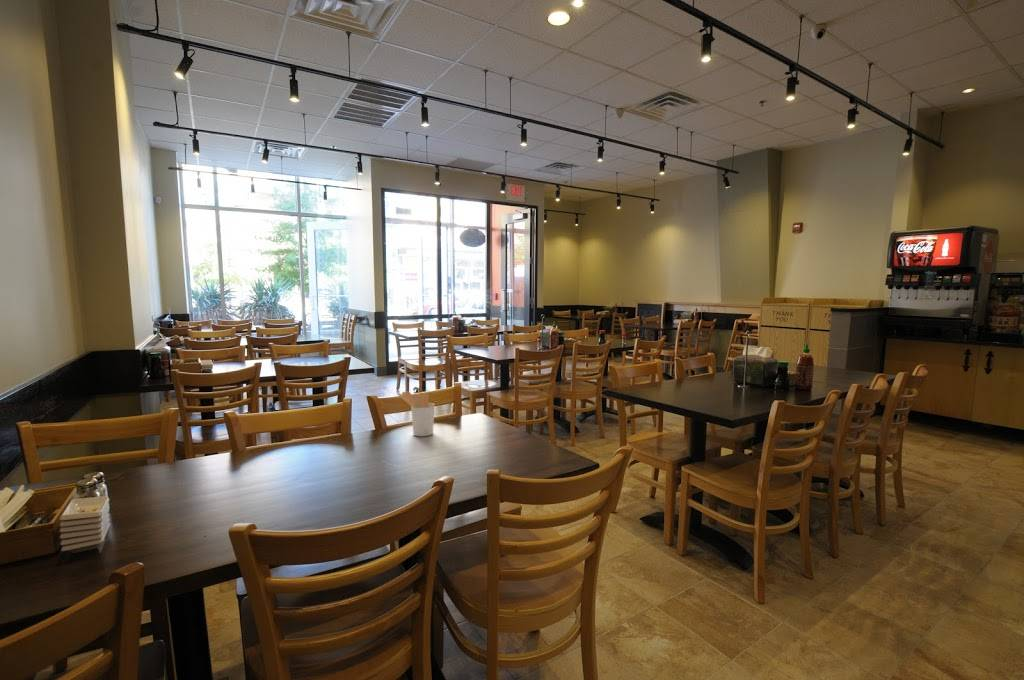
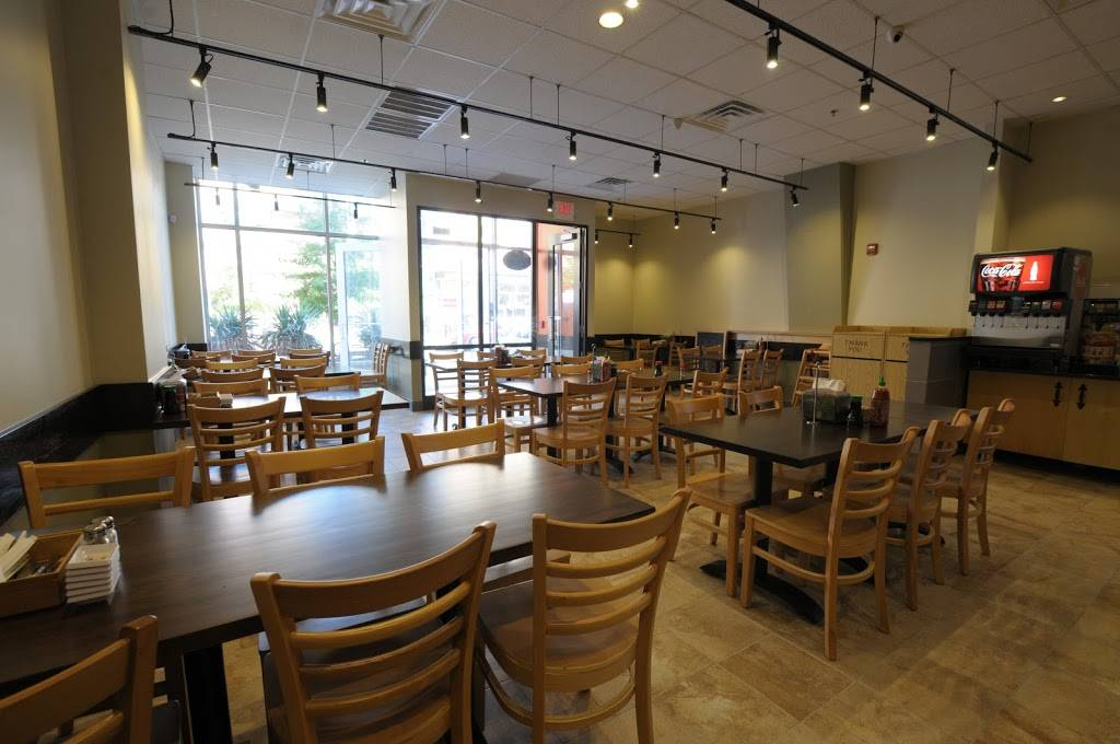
- utensil holder (417, 412)
